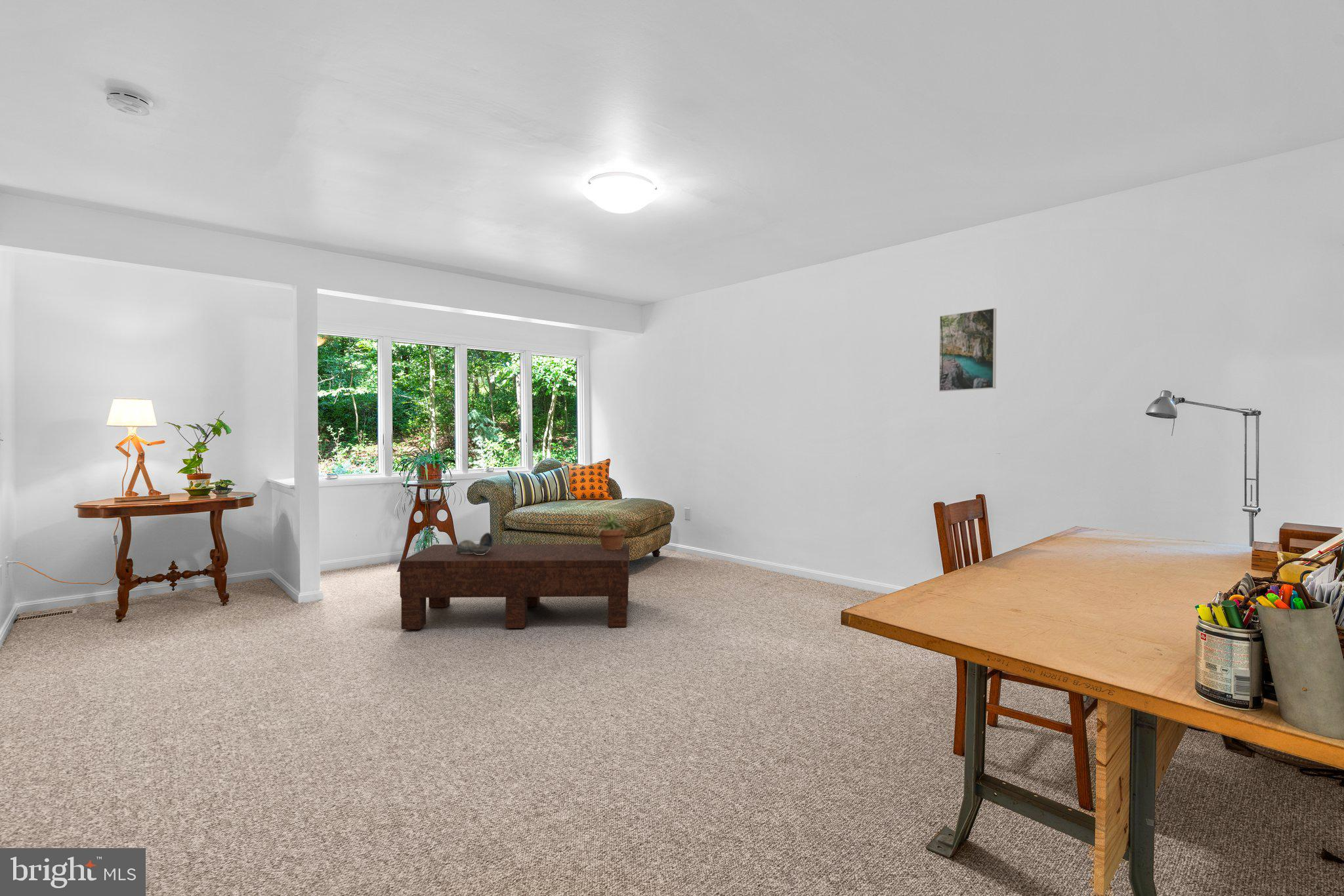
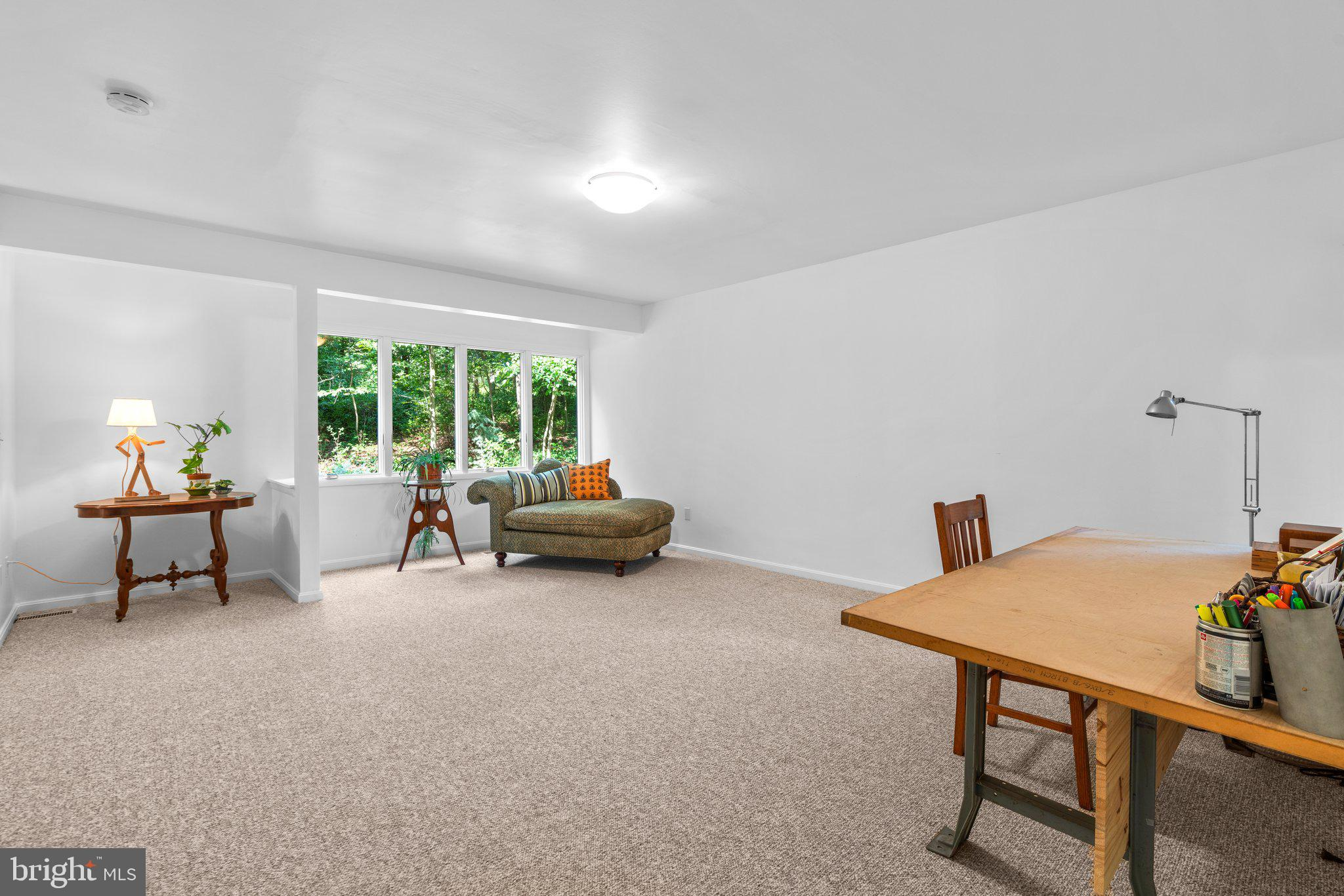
- decorative bowl (475, 544)
- coffee table (524, 583)
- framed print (967, 351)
- potted plant (610, 529)
